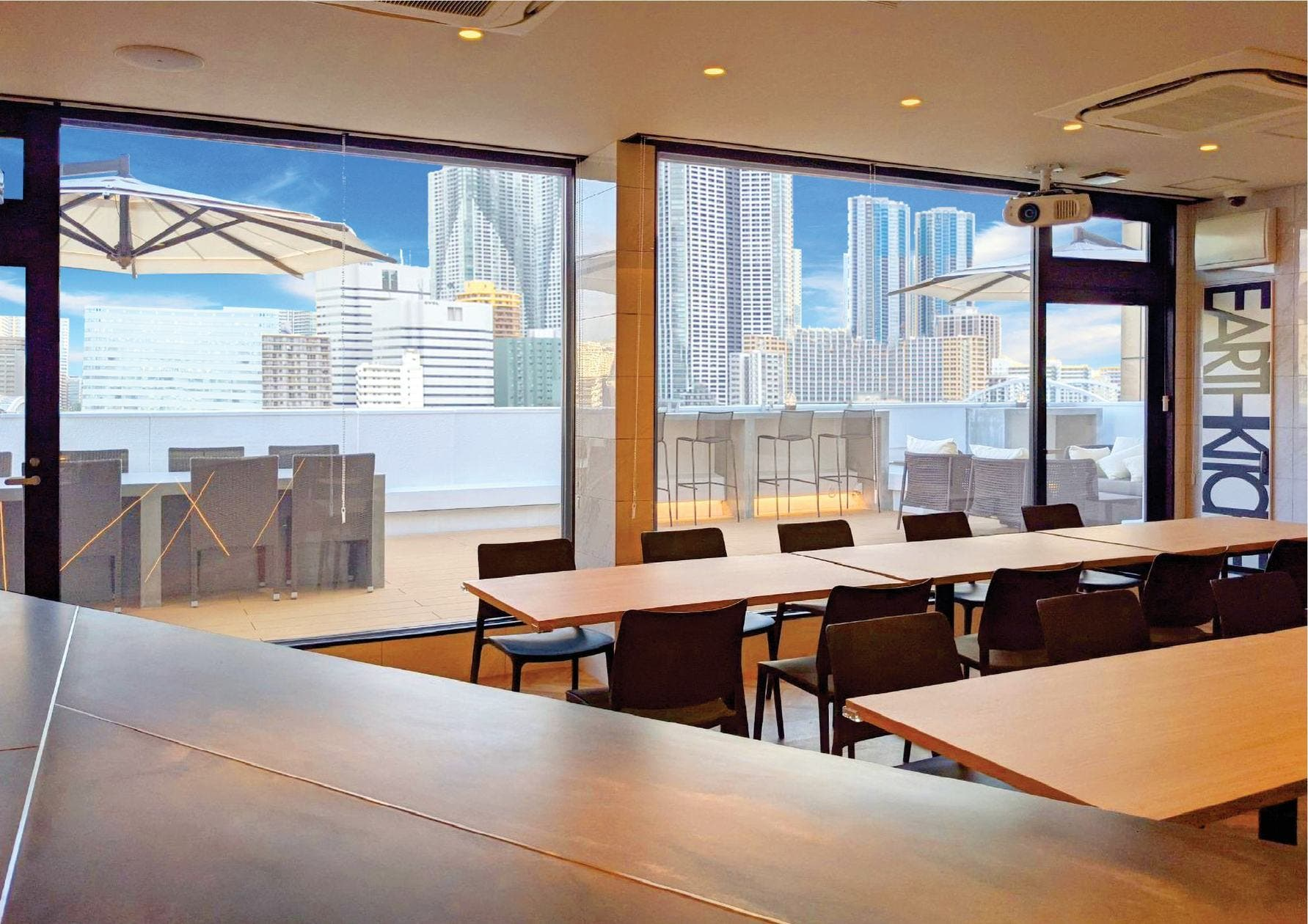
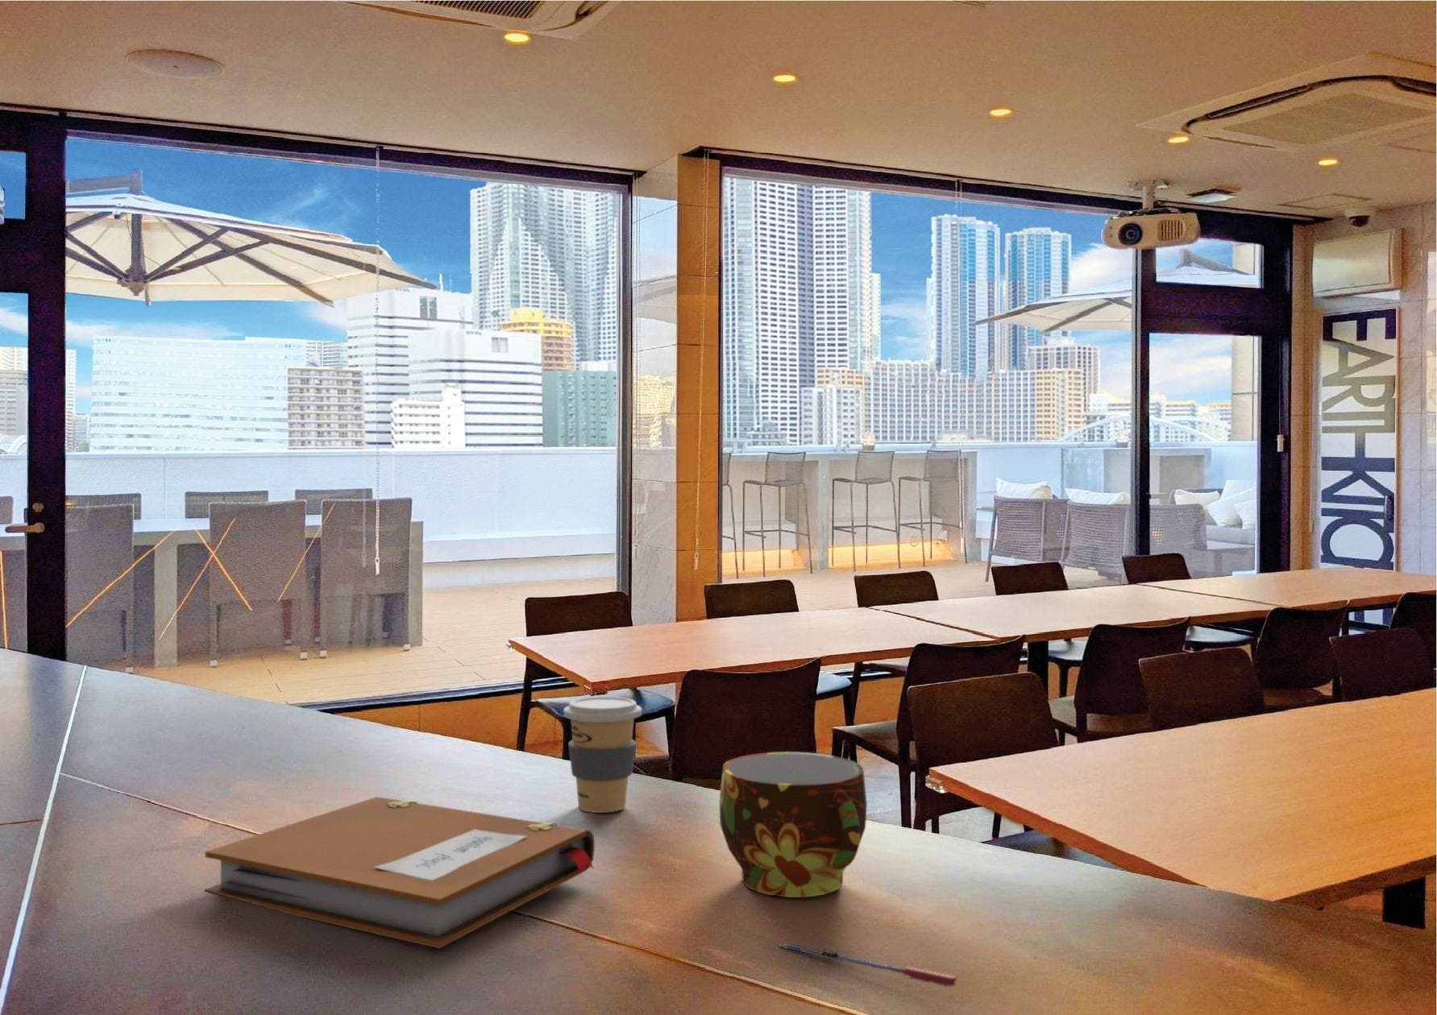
+ notebook (414, 860)
+ coffee cup (602, 754)
+ pen (862, 961)
+ cup (800, 826)
